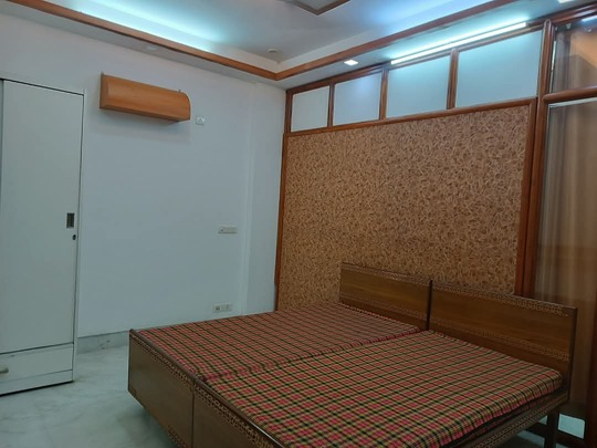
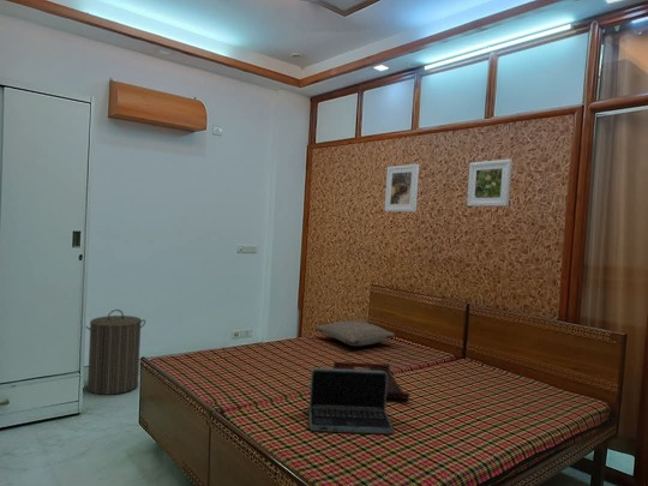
+ laptop (347, 397)
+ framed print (488, 182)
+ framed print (401, 188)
+ pillow (354, 332)
+ laundry hamper (115, 348)
+ serving tray (371, 370)
